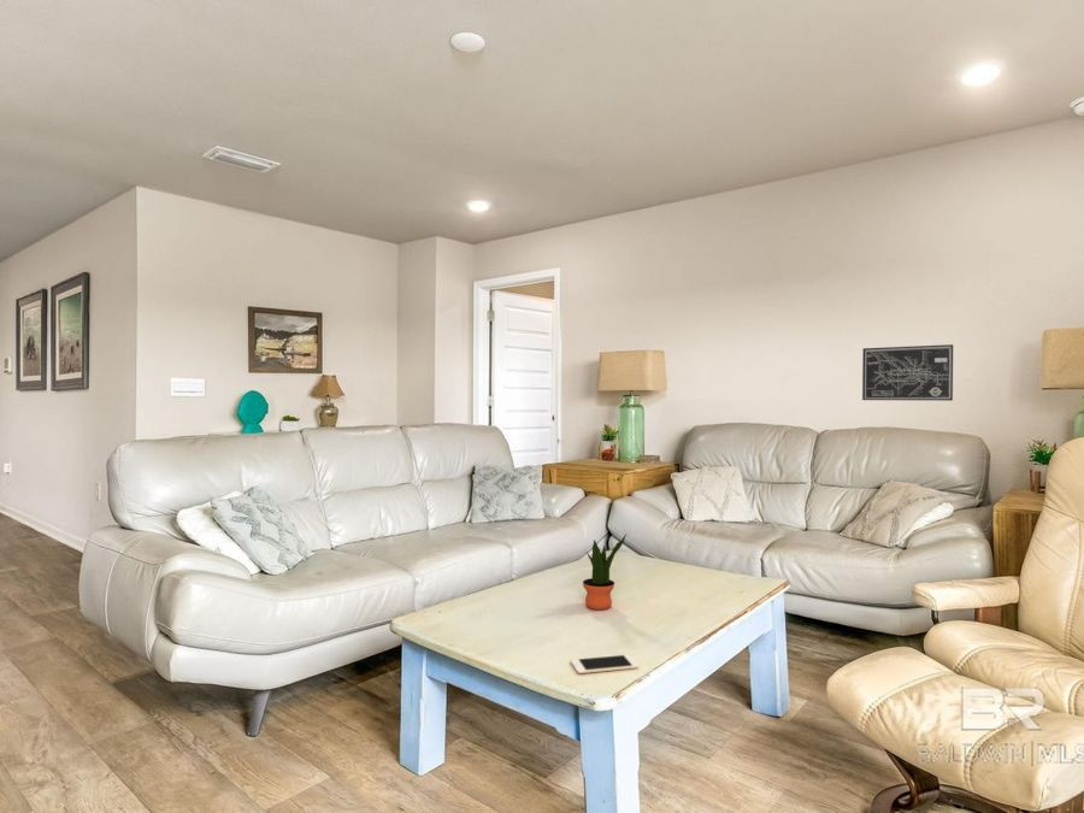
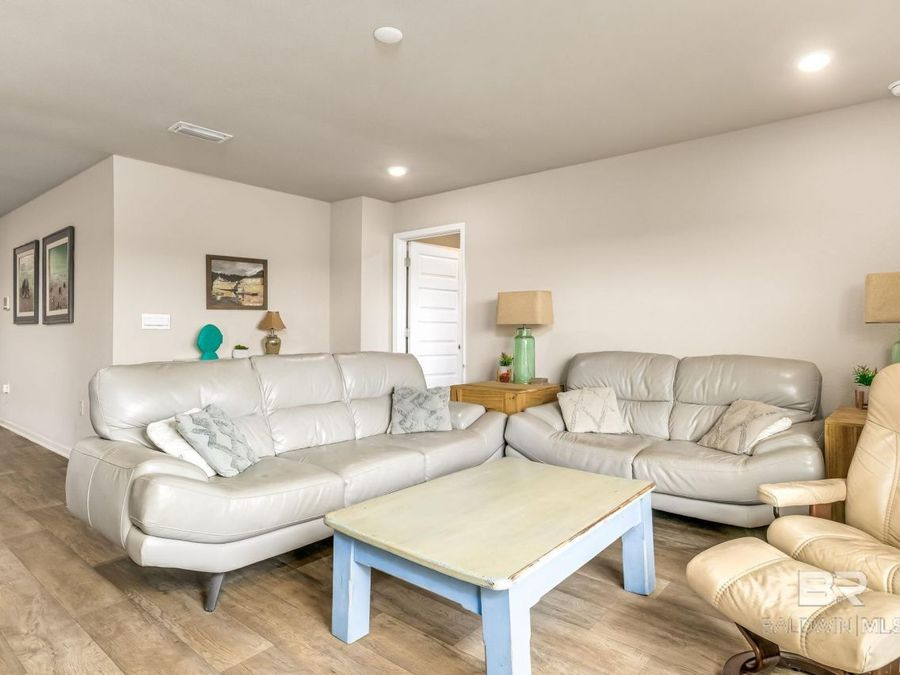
- wall art (906, 373)
- potted plant (605, 567)
- cell phone (603, 664)
